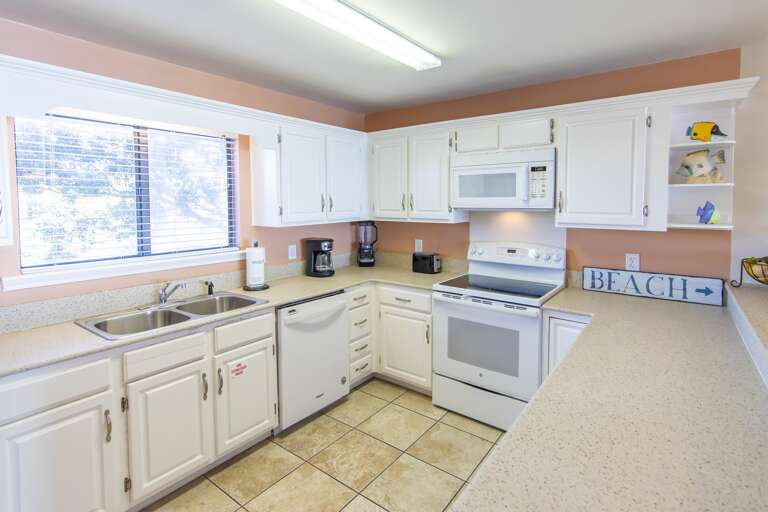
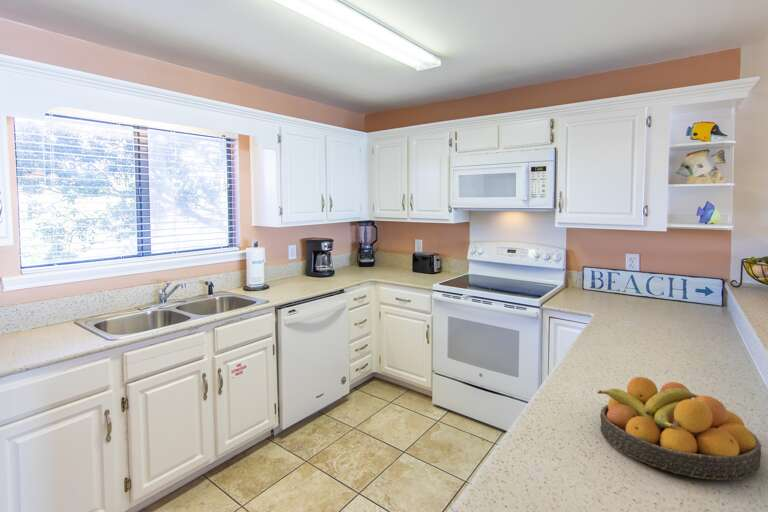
+ fruit bowl (674, 415)
